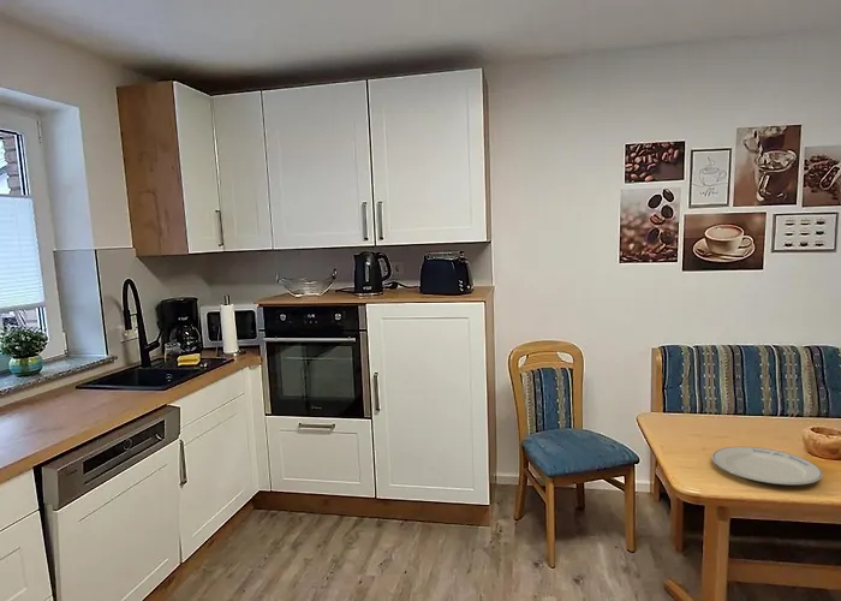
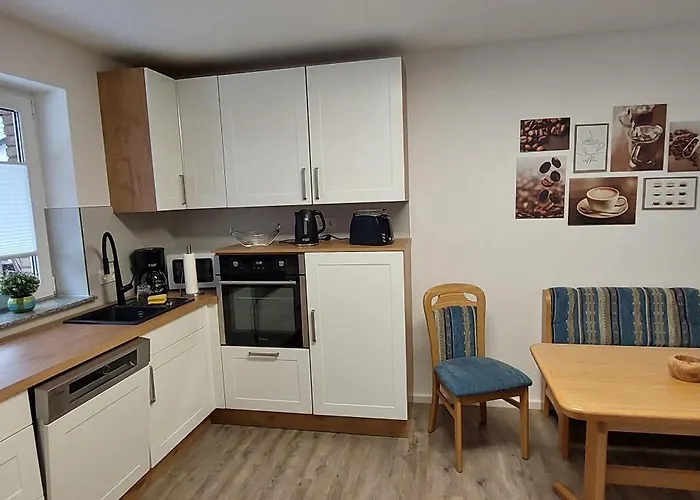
- chinaware (764, 466)
